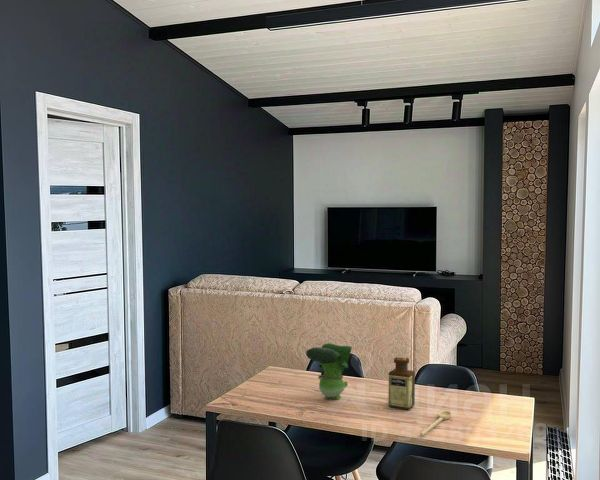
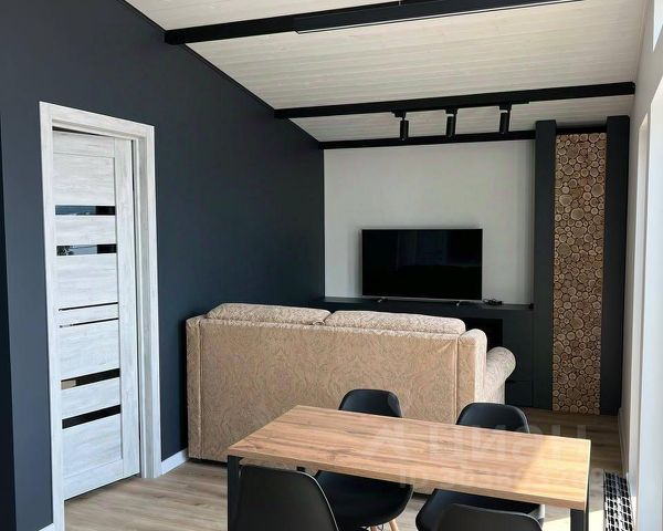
- toy figurine (330, 372)
- bottle (401, 381)
- spoon (435, 423)
